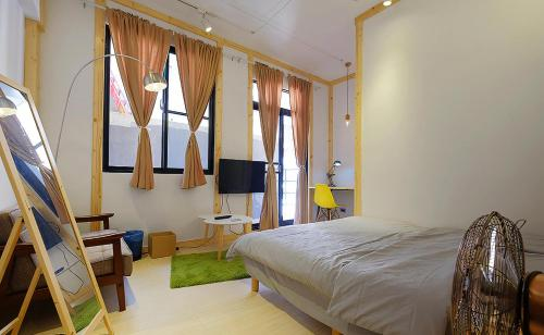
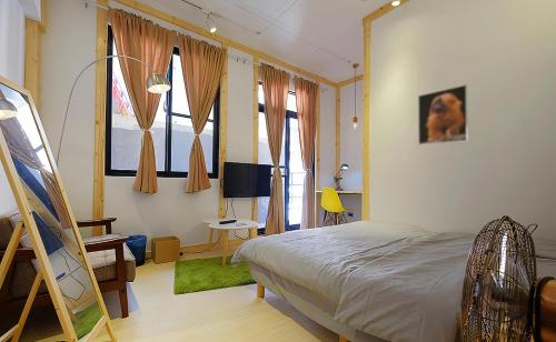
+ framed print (441, 117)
